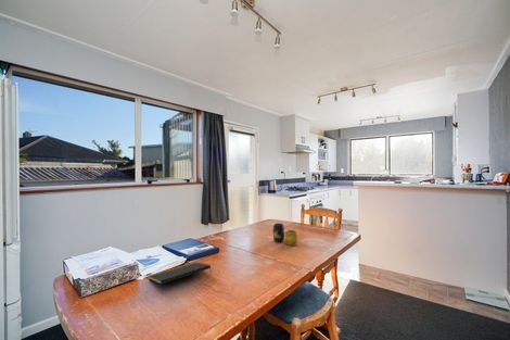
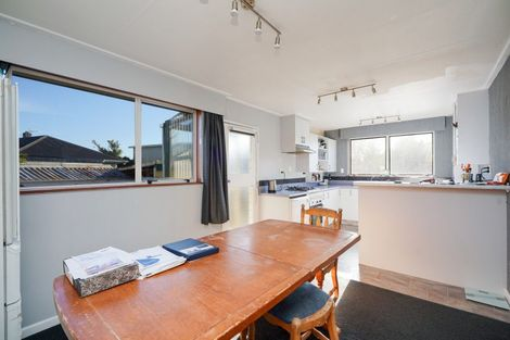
- notepad (179, 272)
- vase (283, 234)
